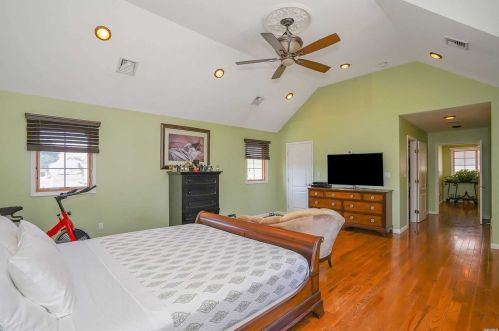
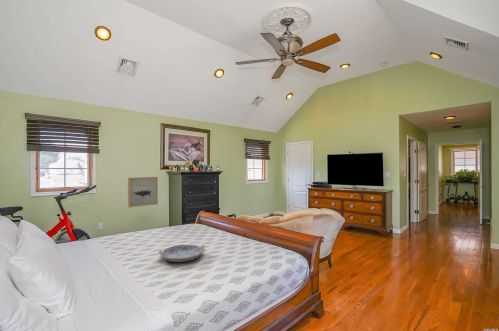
+ wall art (143, 191)
+ serving tray (182, 252)
